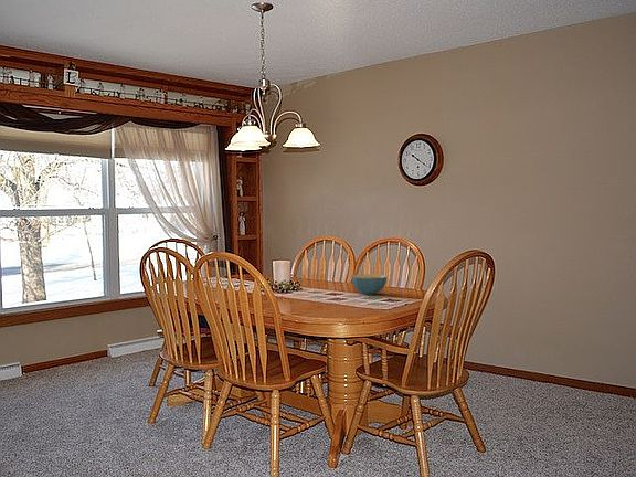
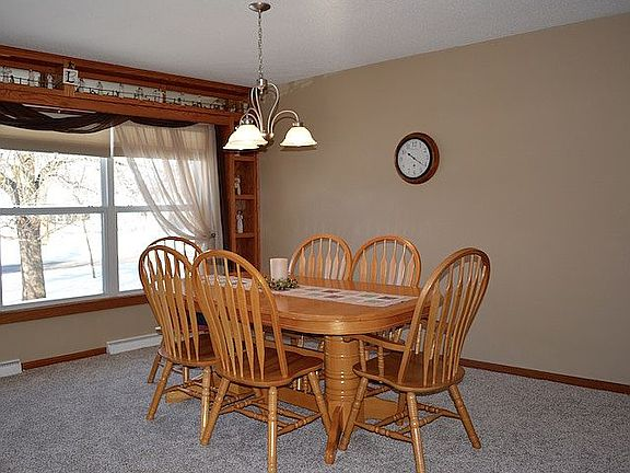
- cereal bowl (369, 285)
